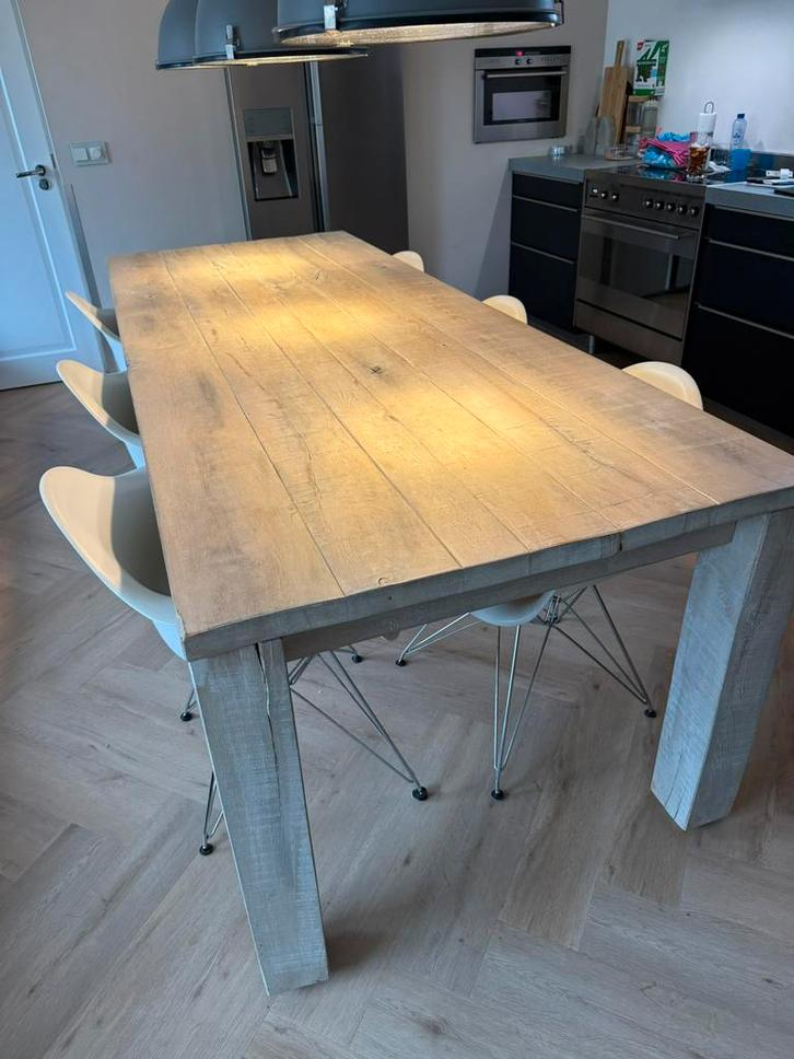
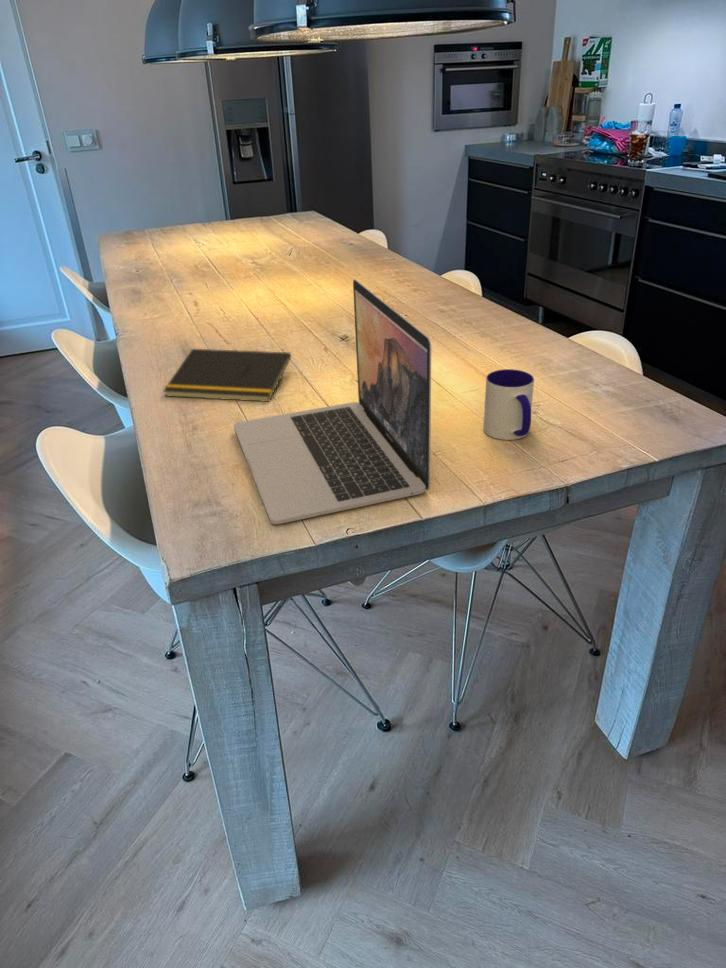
+ laptop (322, 407)
+ mug (512, 408)
+ notepad (228, 373)
